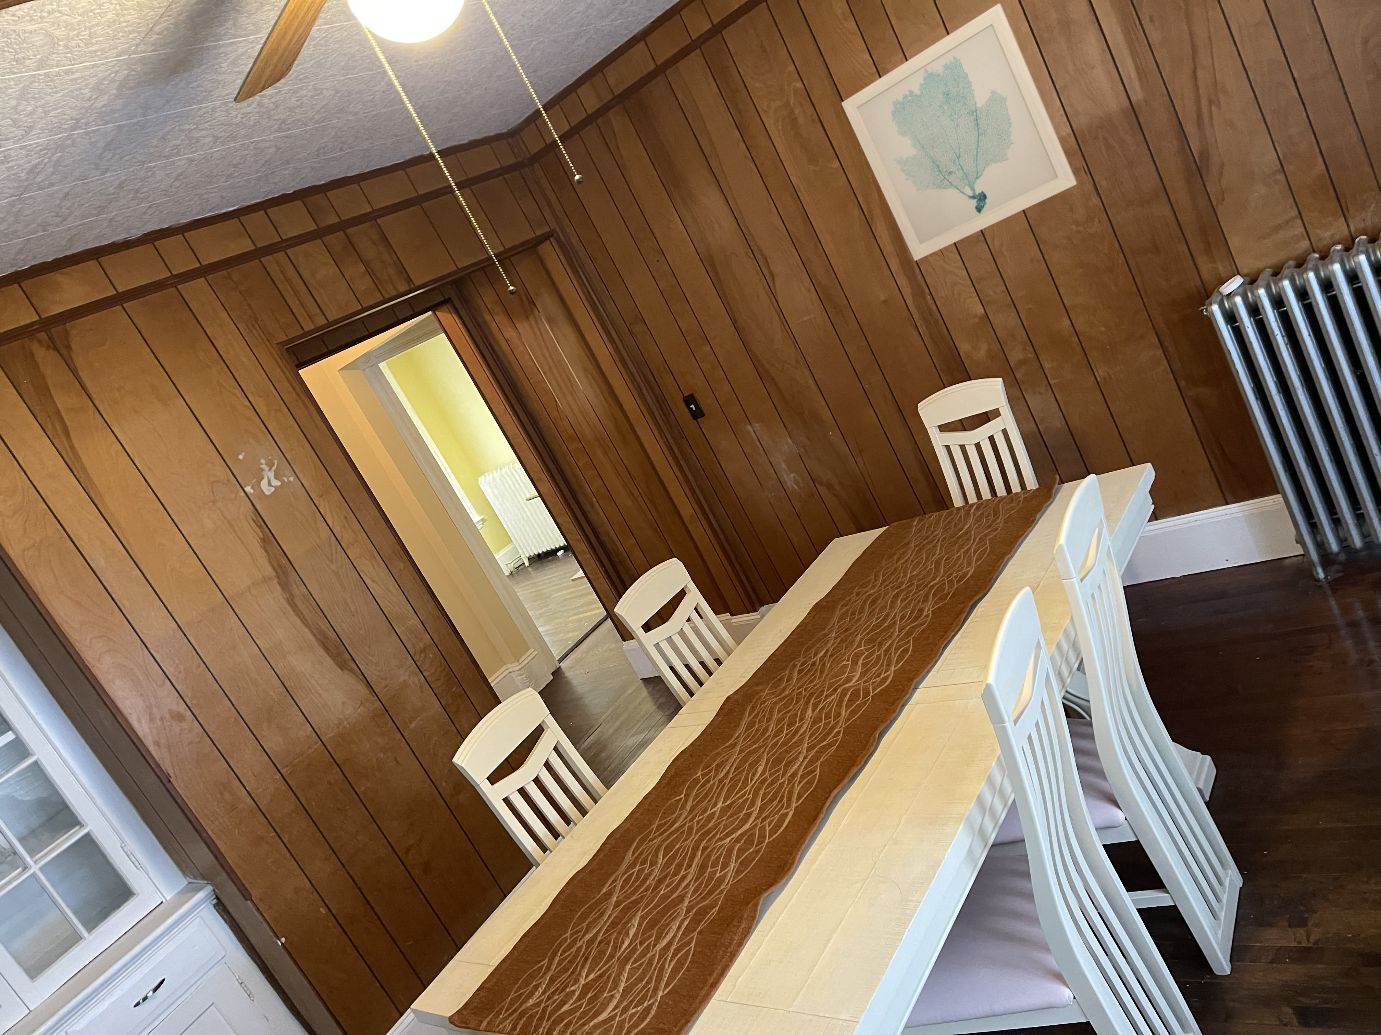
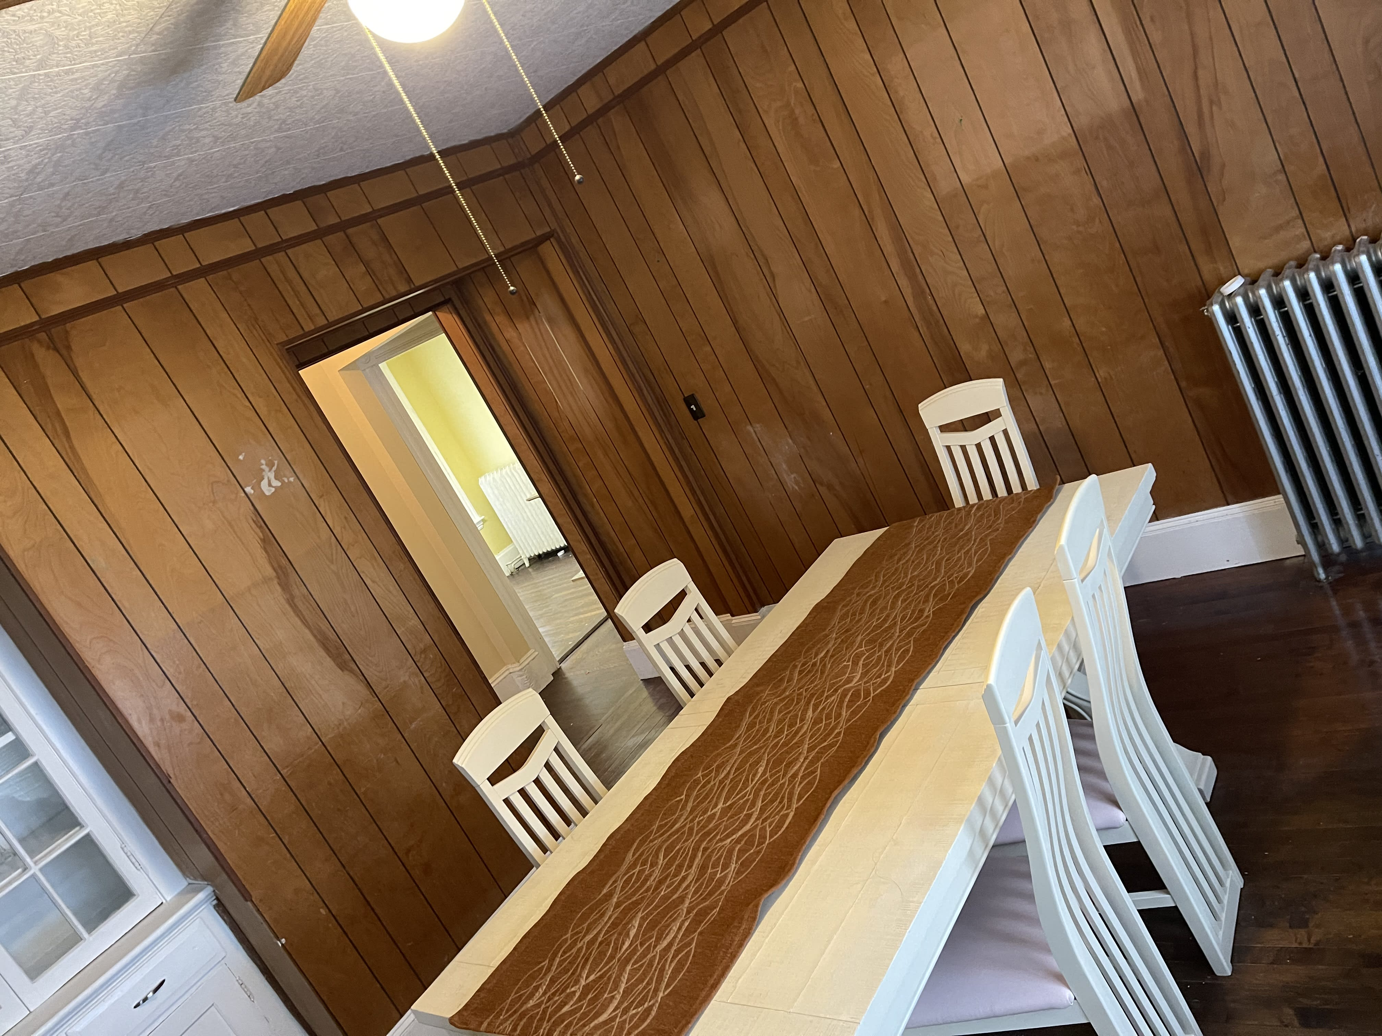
- wall art (955, 141)
